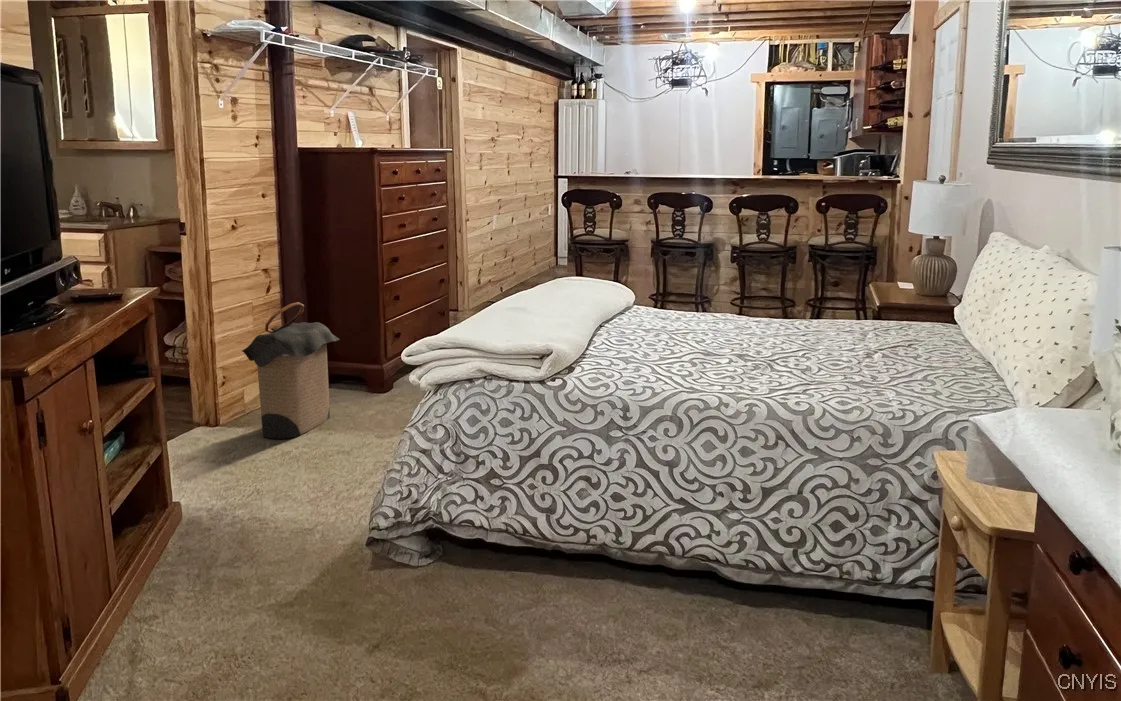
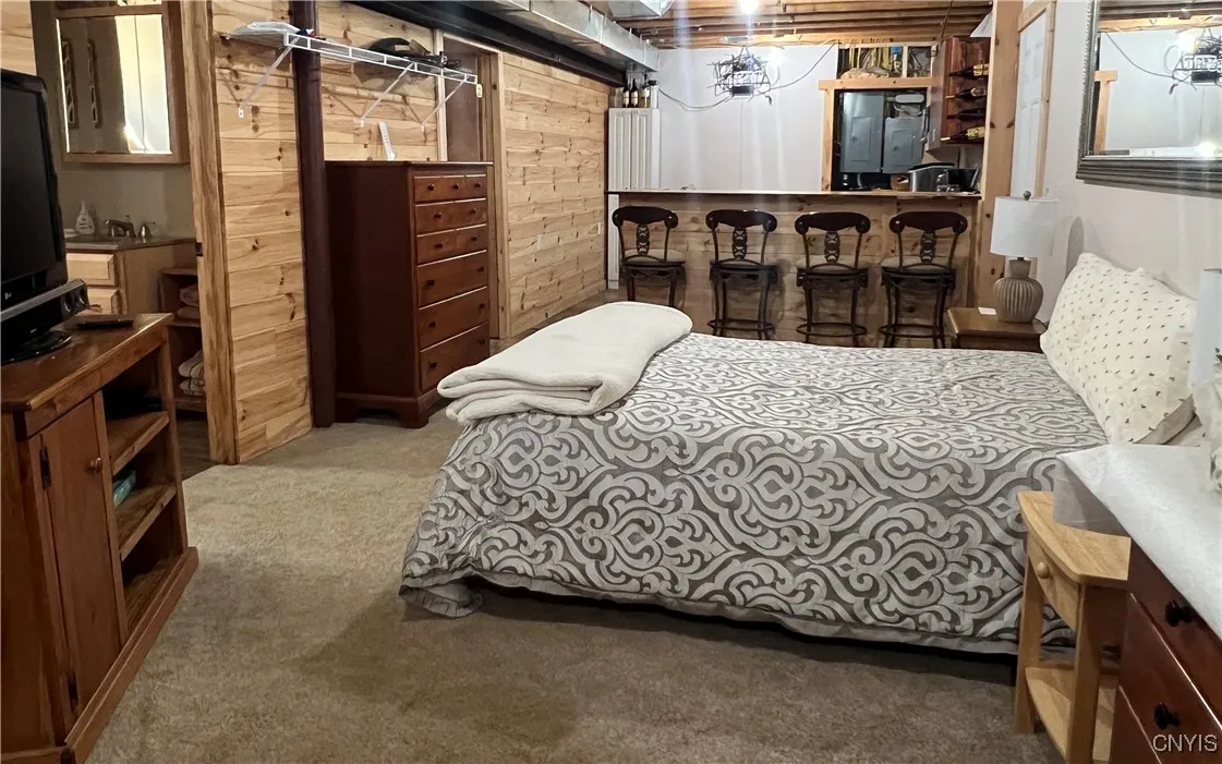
- laundry hamper (292, 363)
